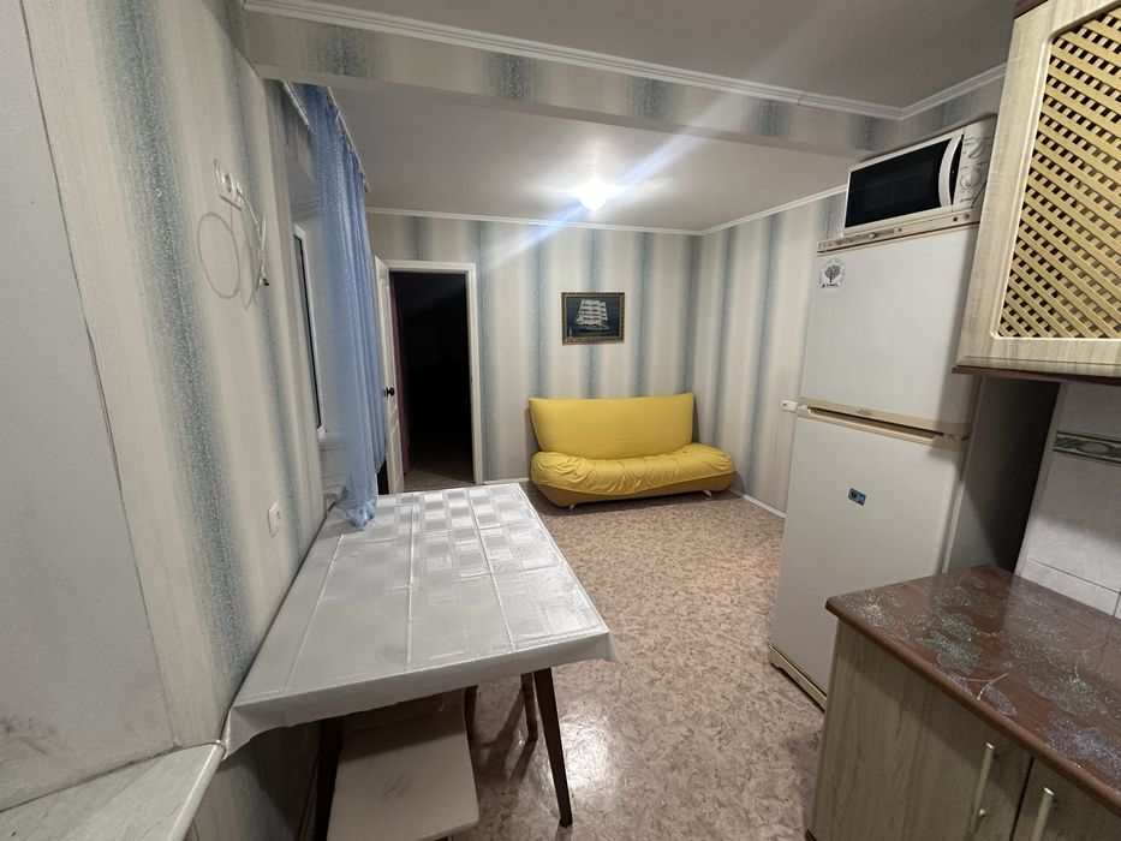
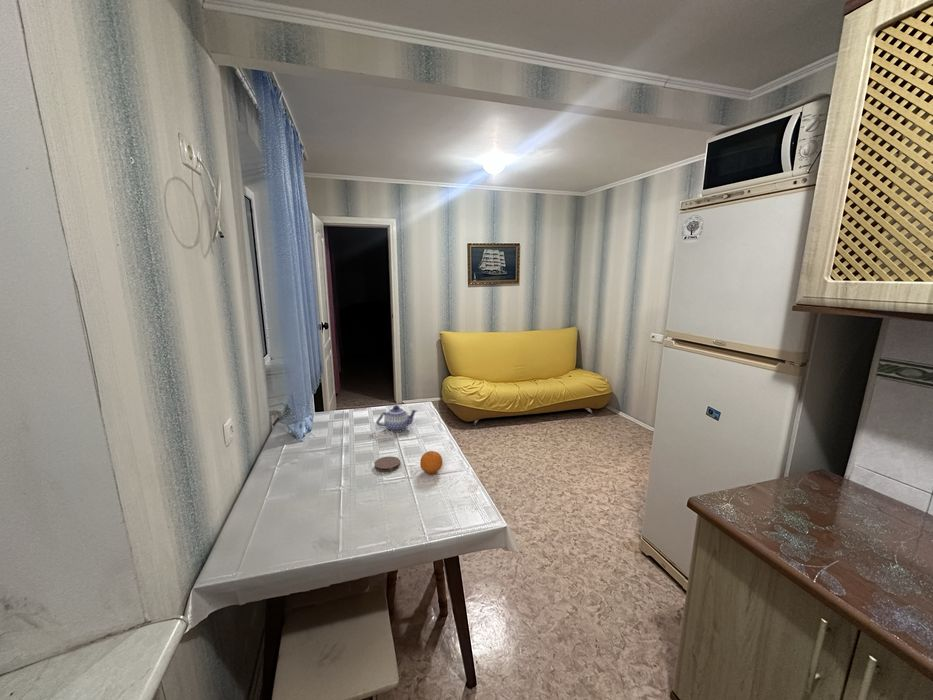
+ coaster (387, 463)
+ teapot (397, 417)
+ fruit (431, 462)
